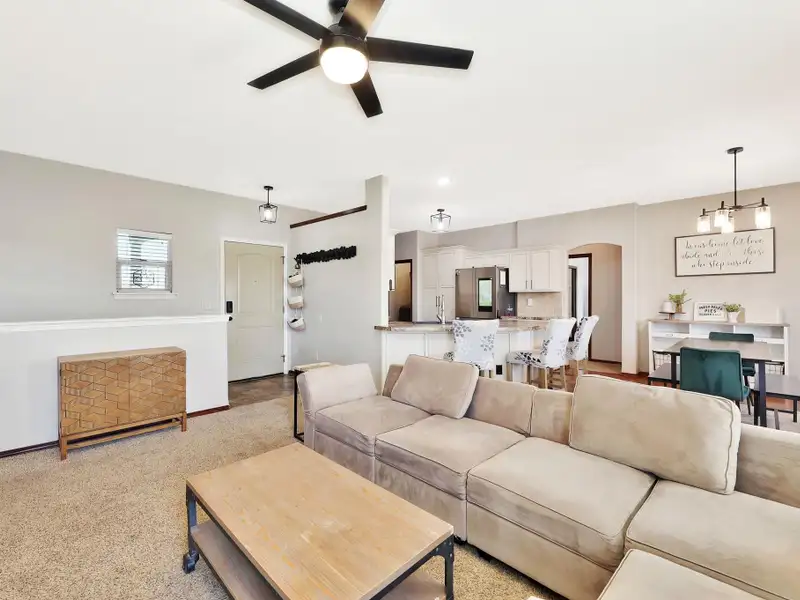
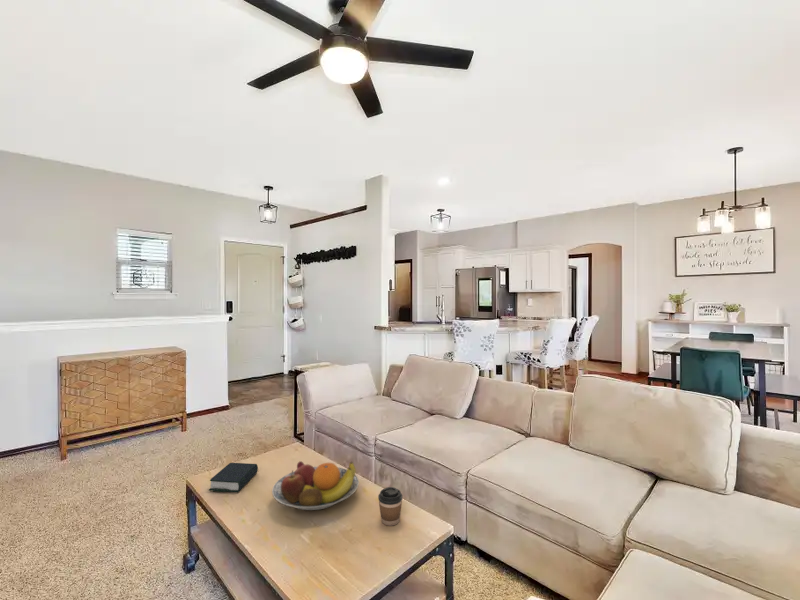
+ fruit bowl (316, 481)
+ coffee cup (390, 504)
+ book (234, 476)
